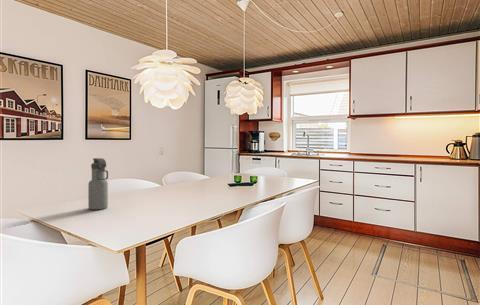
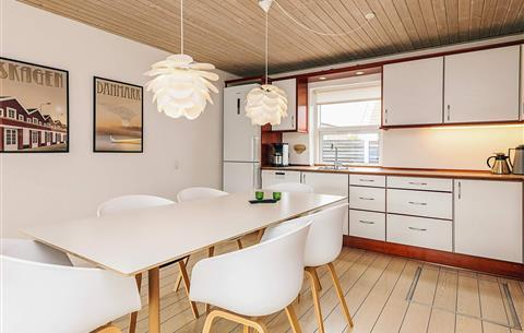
- water bottle (98, 183)
